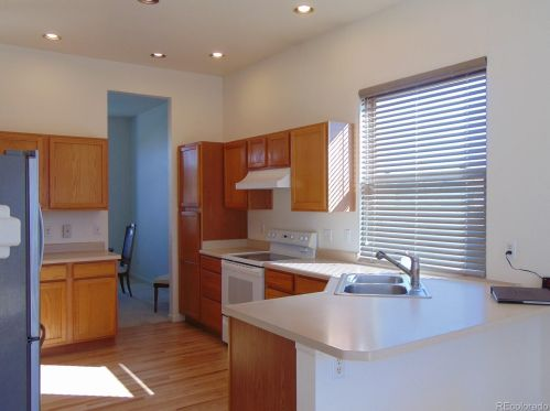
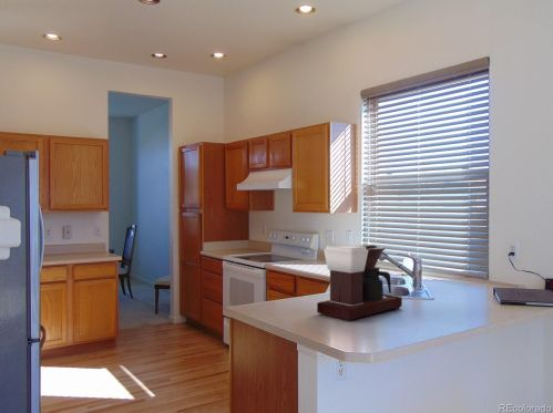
+ coffee maker (360, 278)
